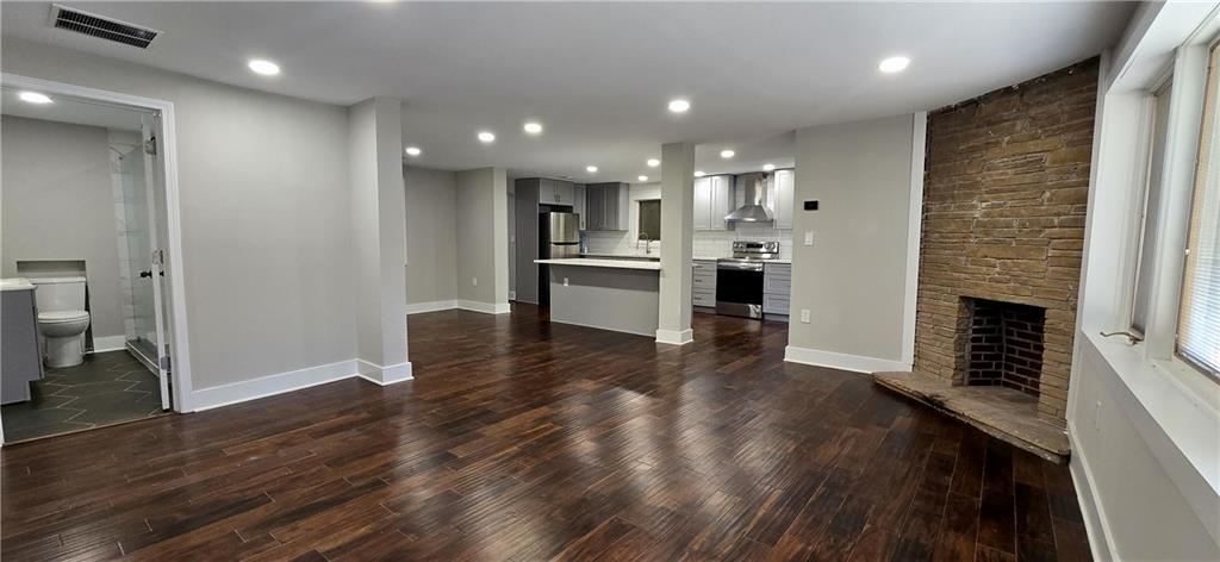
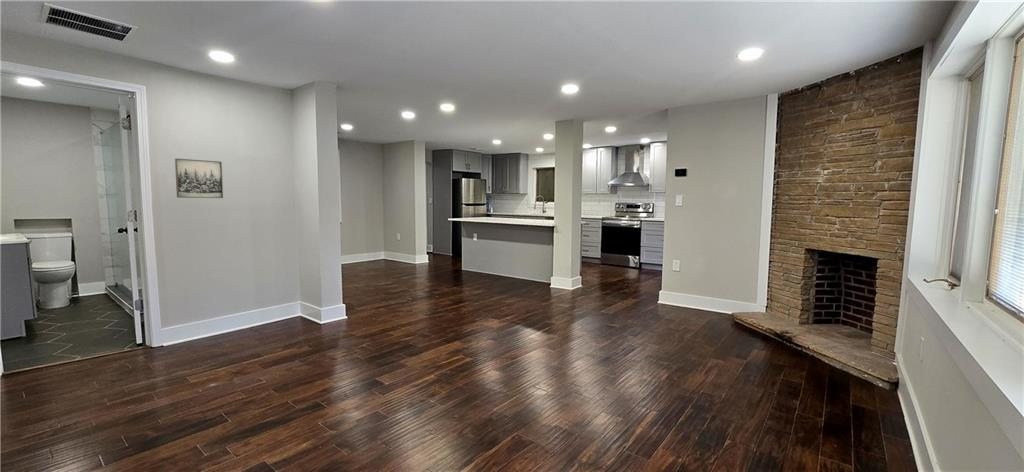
+ wall art (199, 179)
